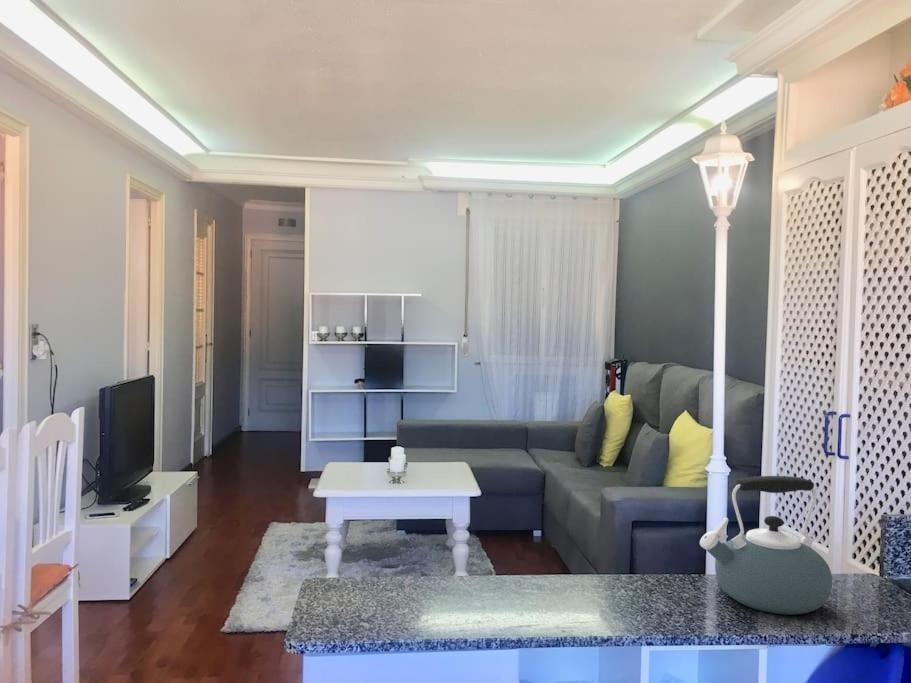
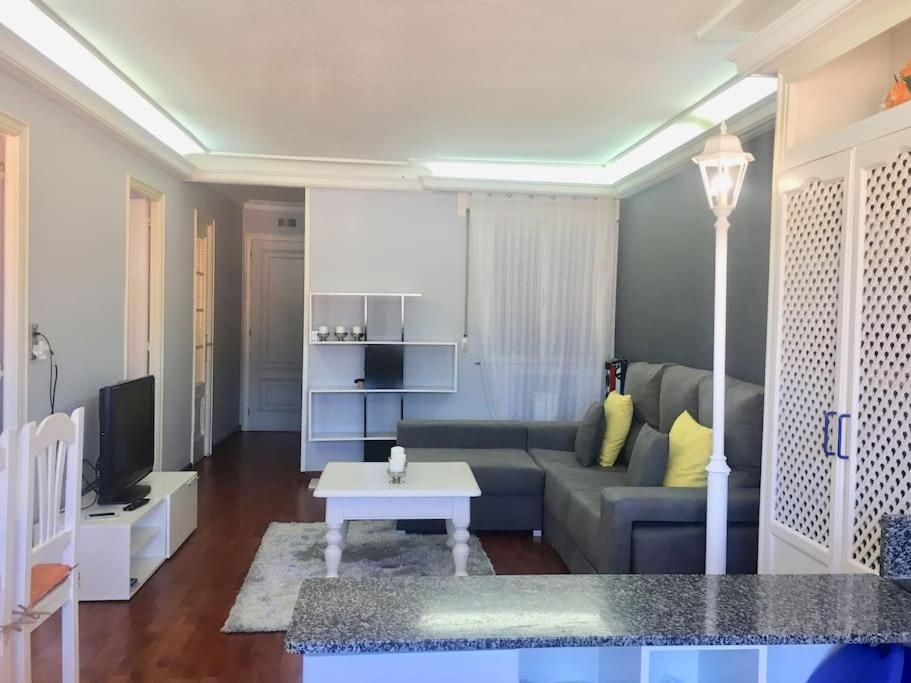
- kettle (762, 538)
